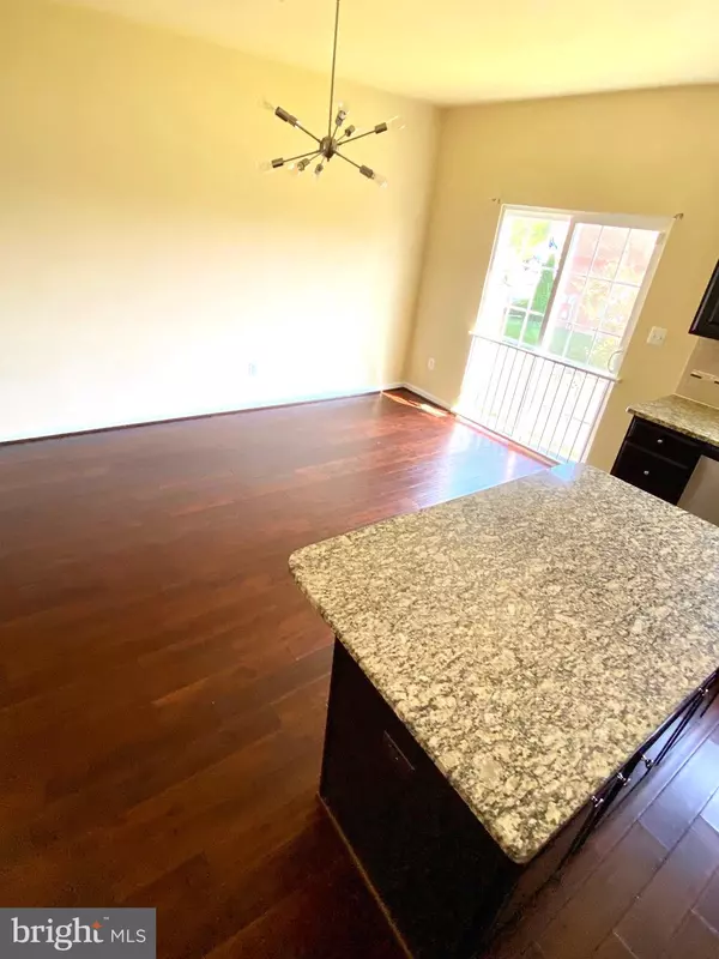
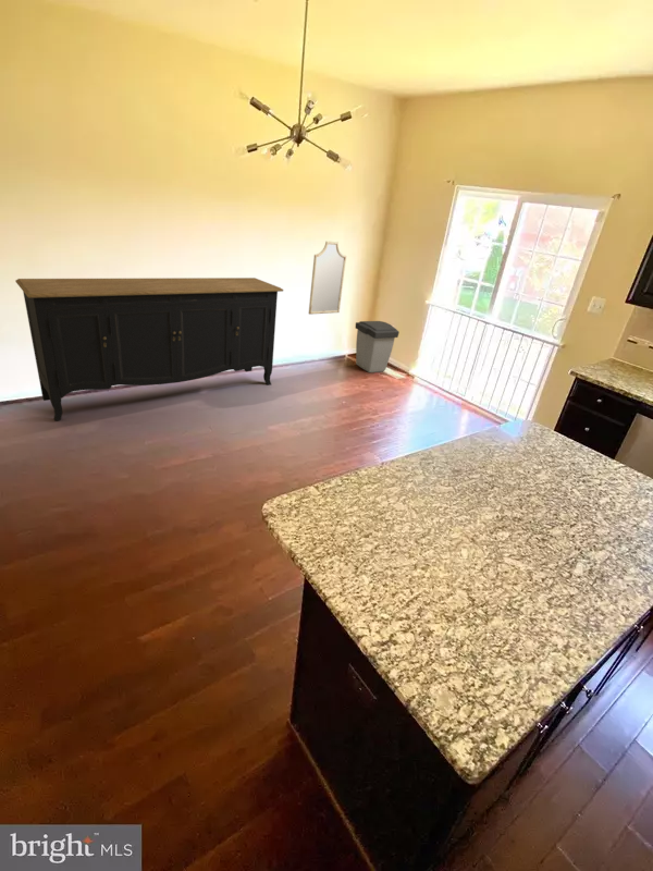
+ home mirror (328, 279)
+ trash can (372, 346)
+ sideboard (167, 341)
